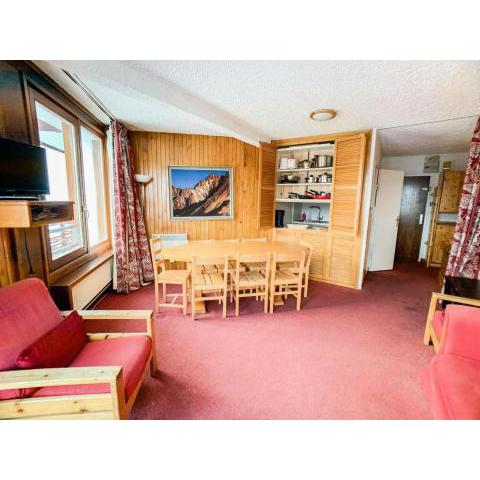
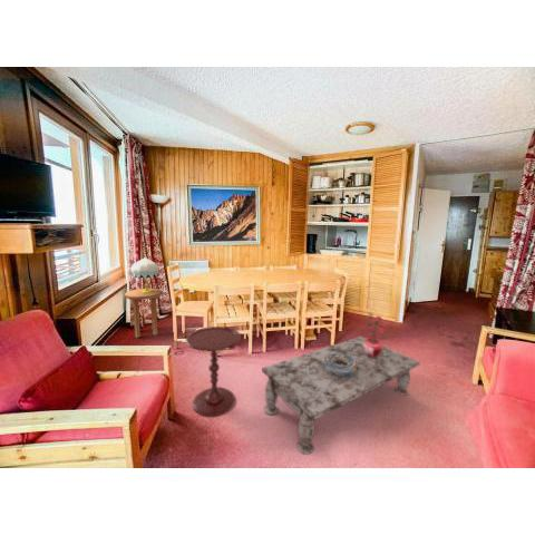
+ coffee table (341, 382)
+ decorative bowl (340, 364)
+ side table (138, 312)
+ side table (214, 369)
+ table lamp (145, 274)
+ potted plant (374, 334)
